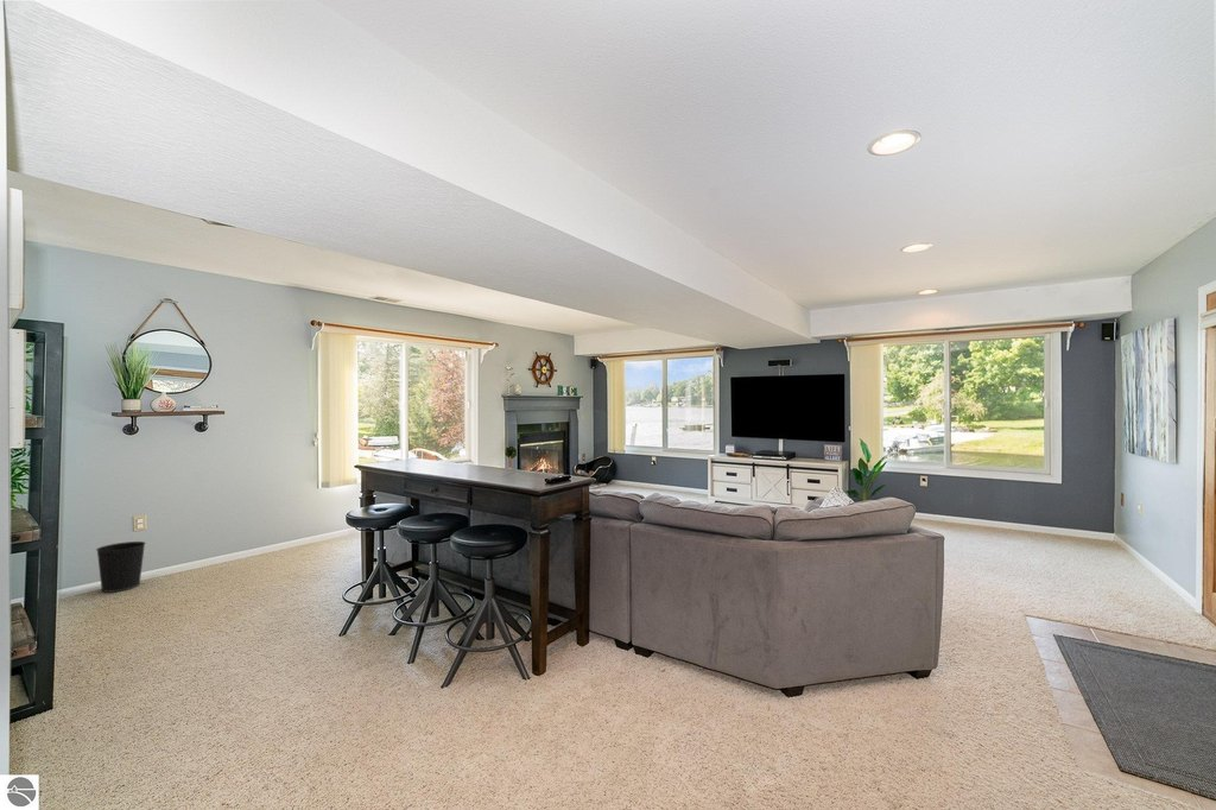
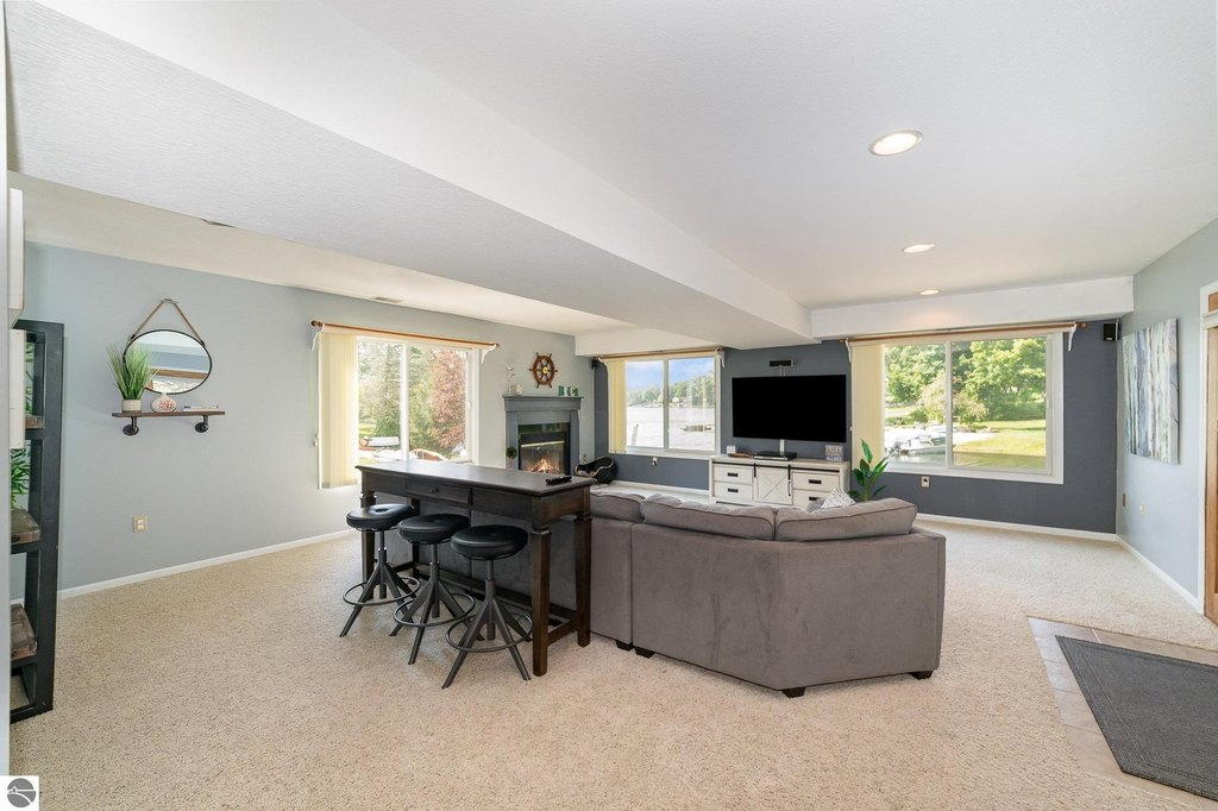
- wastebasket (121, 567)
